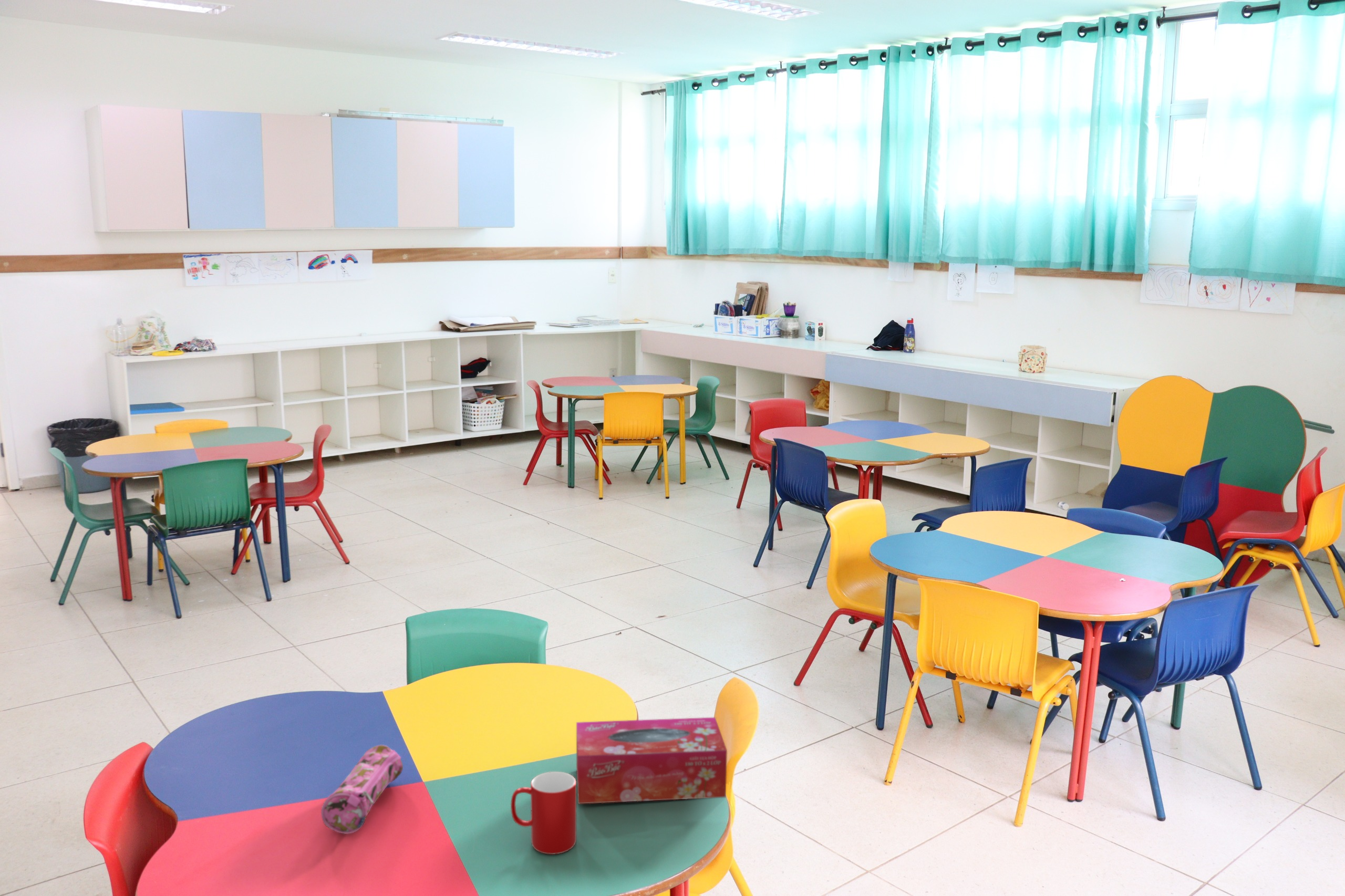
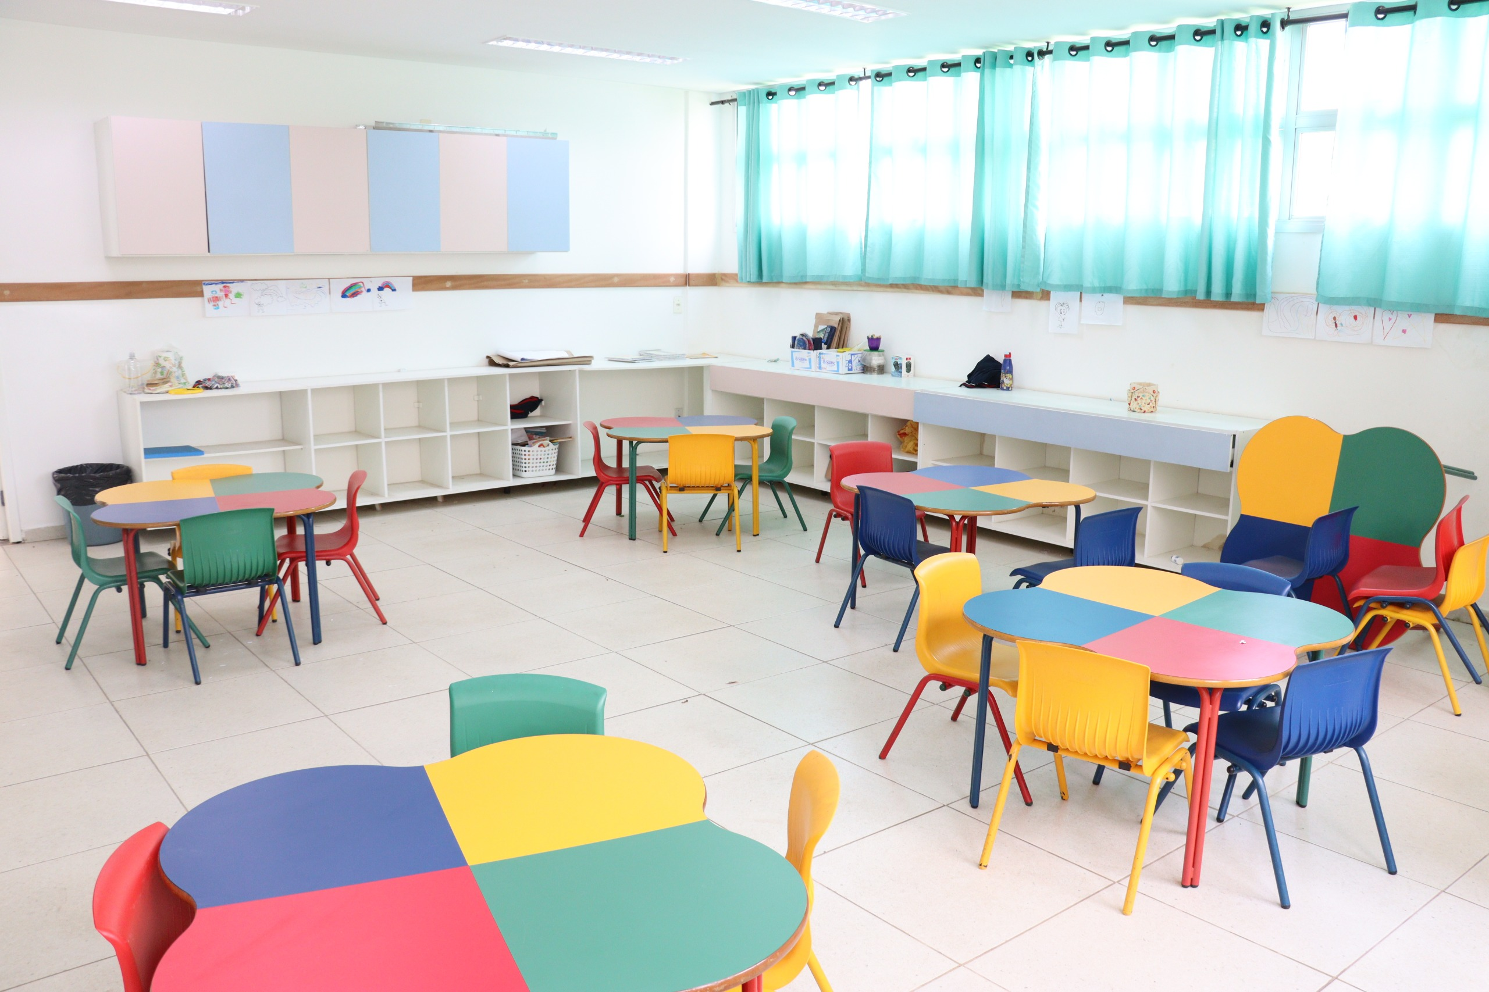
- cup (545, 810)
- tissue box (649, 758)
- pencil case (364, 787)
